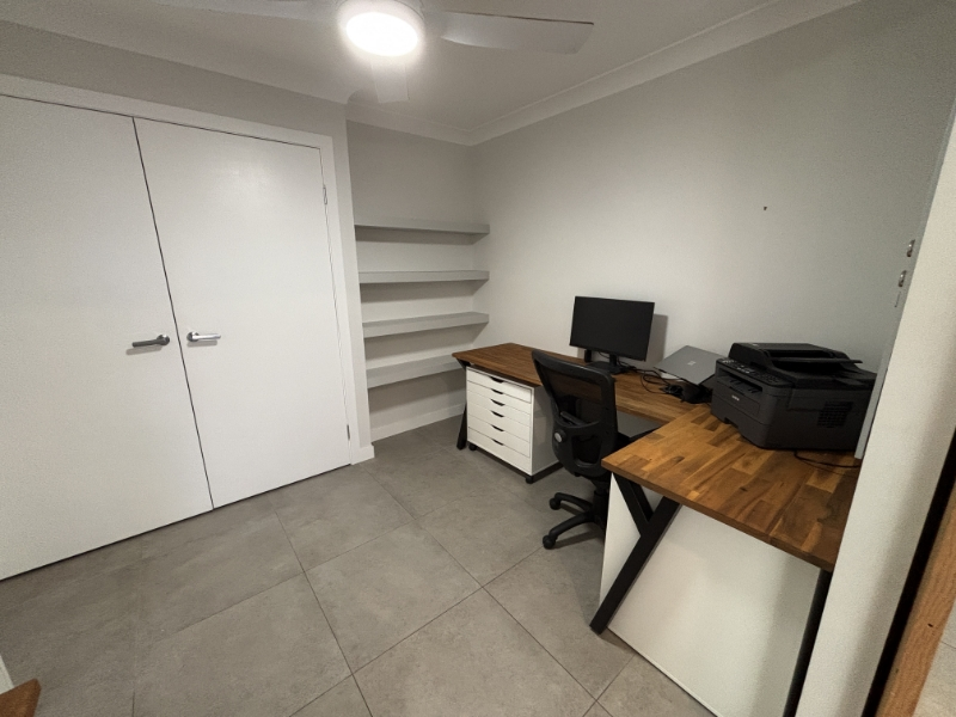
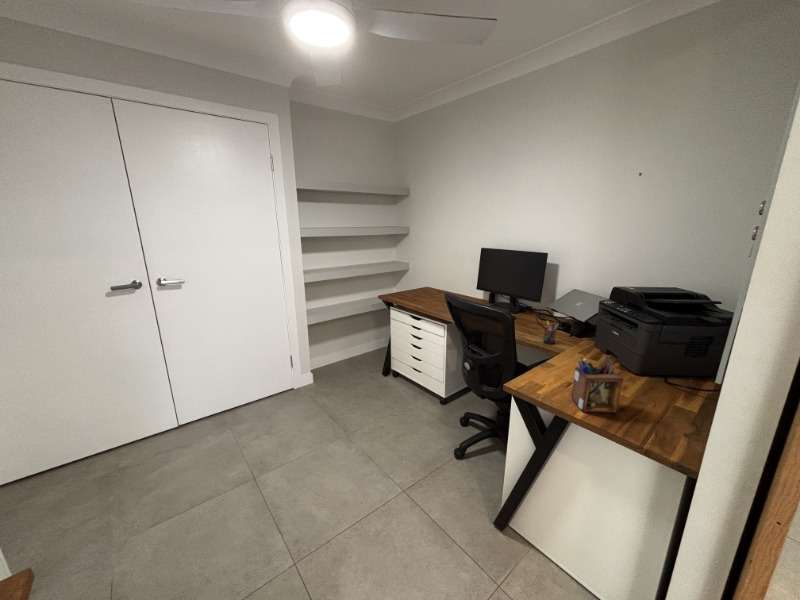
+ desk organizer (596, 383)
+ pen holder (552, 331)
